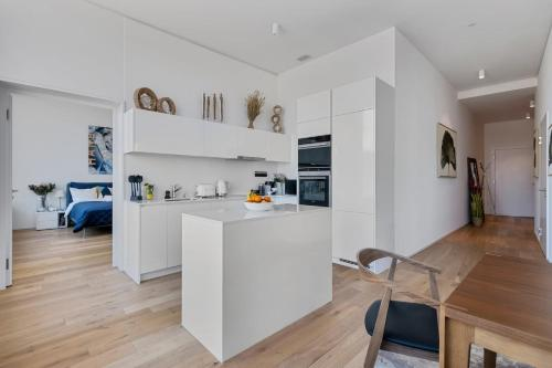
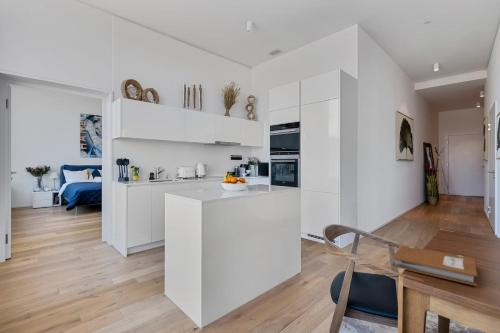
+ notebook (435, 262)
